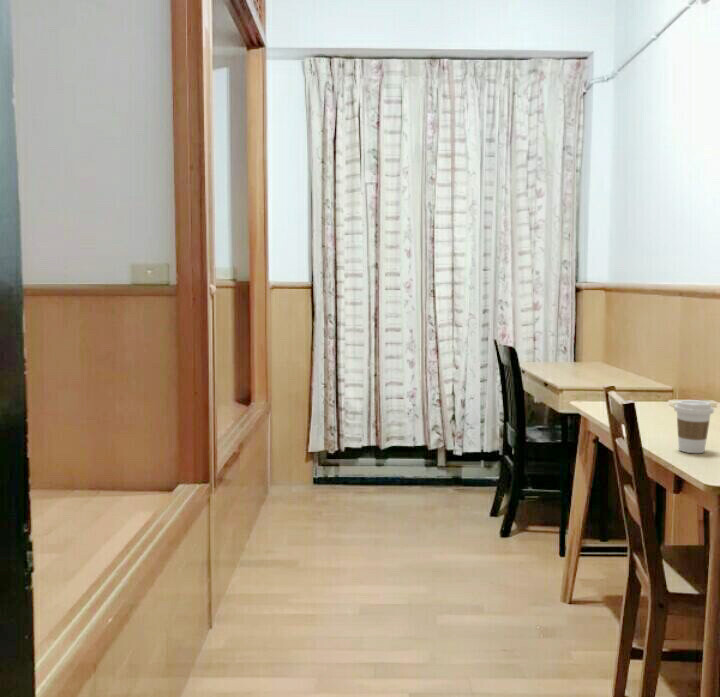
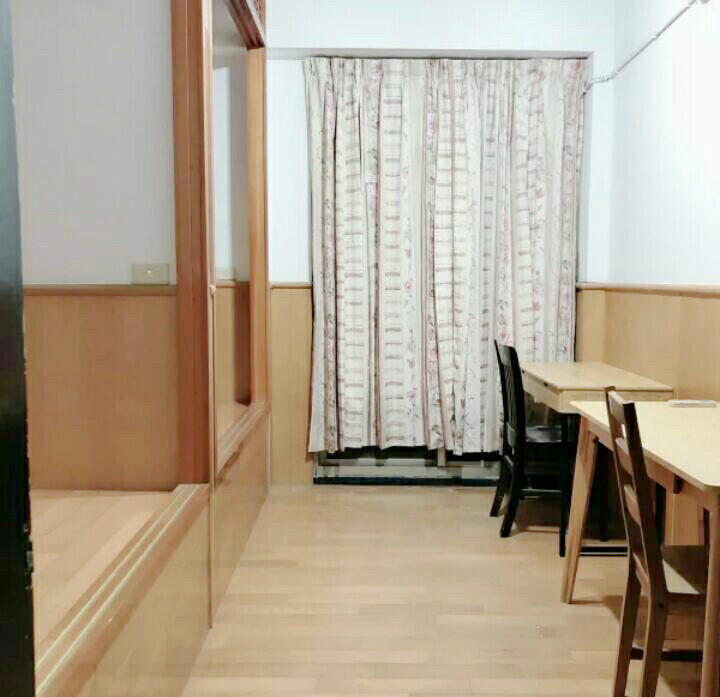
- coffee cup (692, 426)
